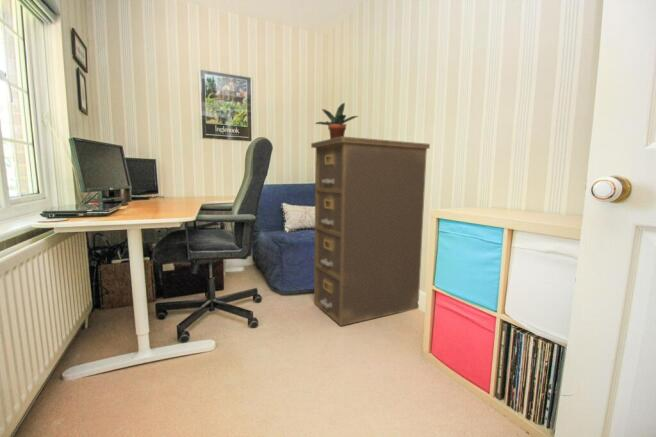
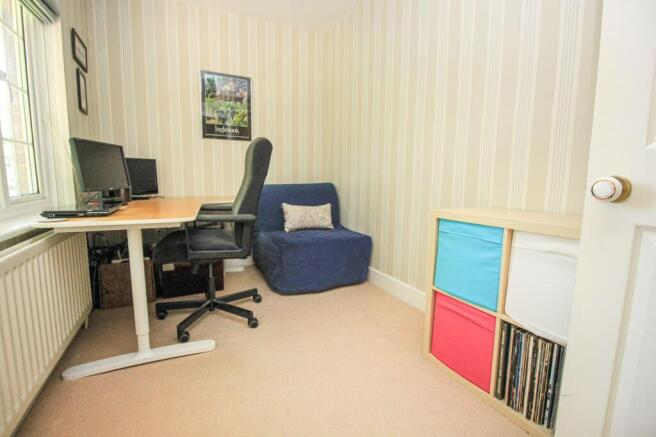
- potted plant (337, 123)
- filing cabinet (367, 227)
